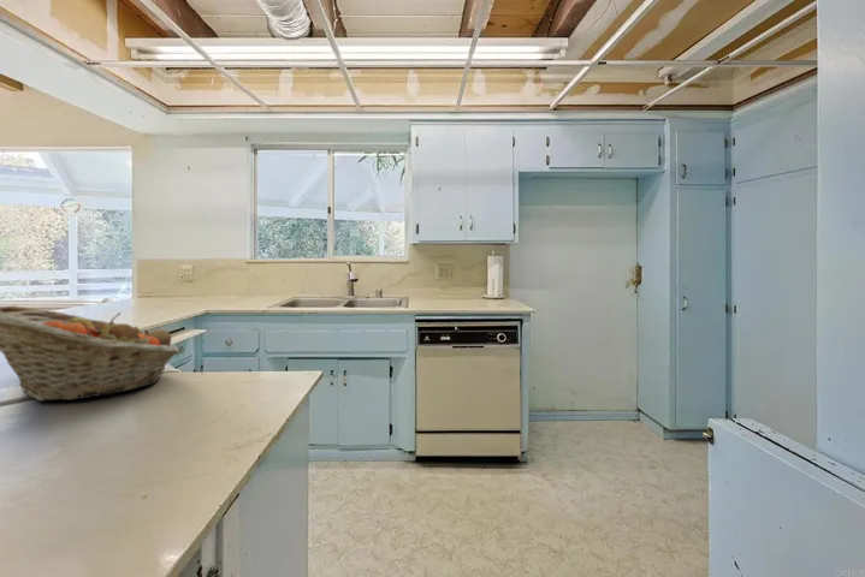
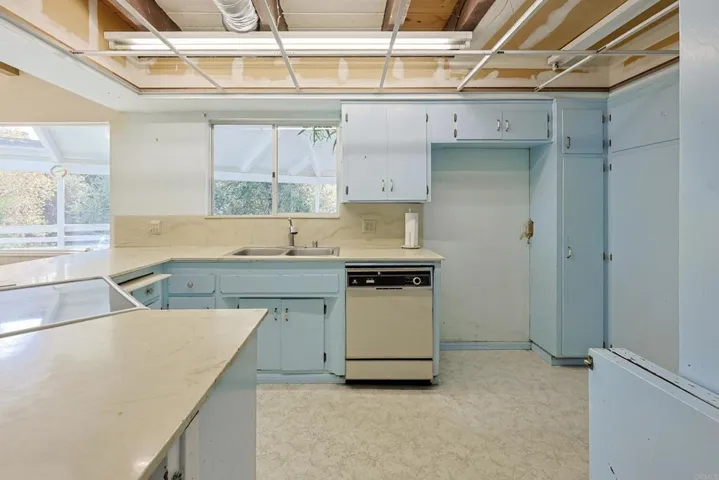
- fruit basket (88, 344)
